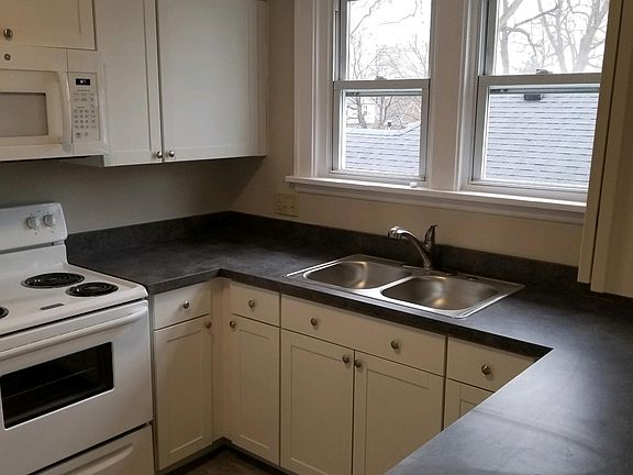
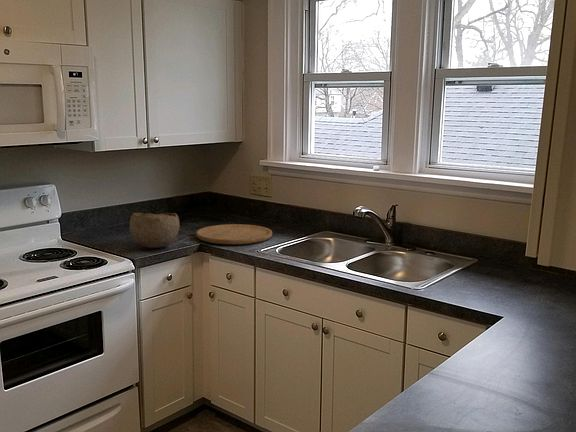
+ cutting board (234, 234)
+ bowl (155, 228)
